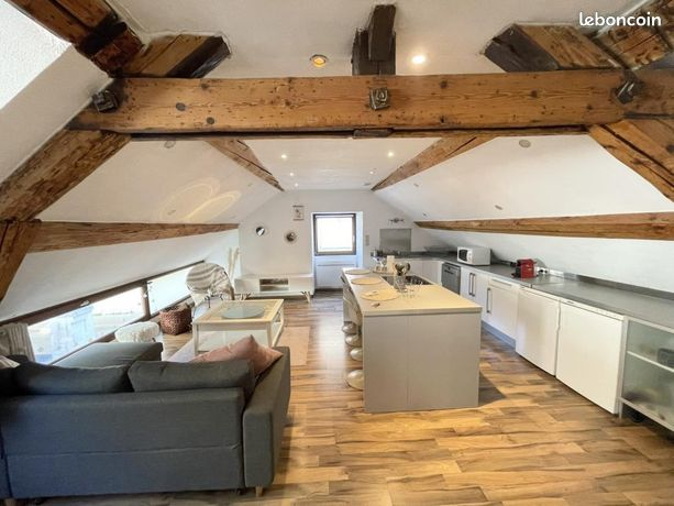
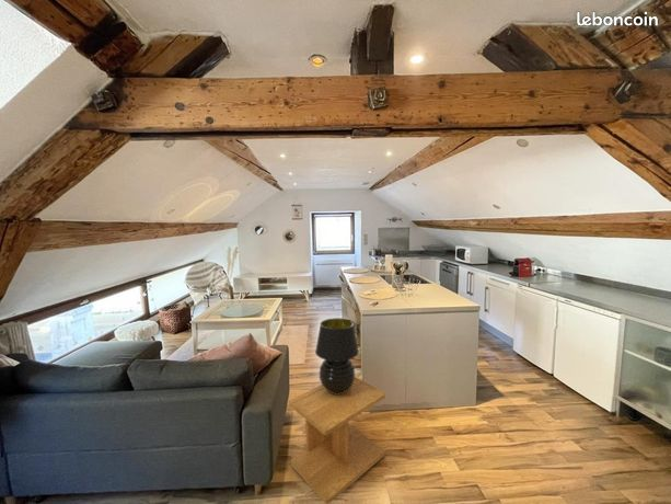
+ table lamp (336, 356)
+ side table (338, 428)
